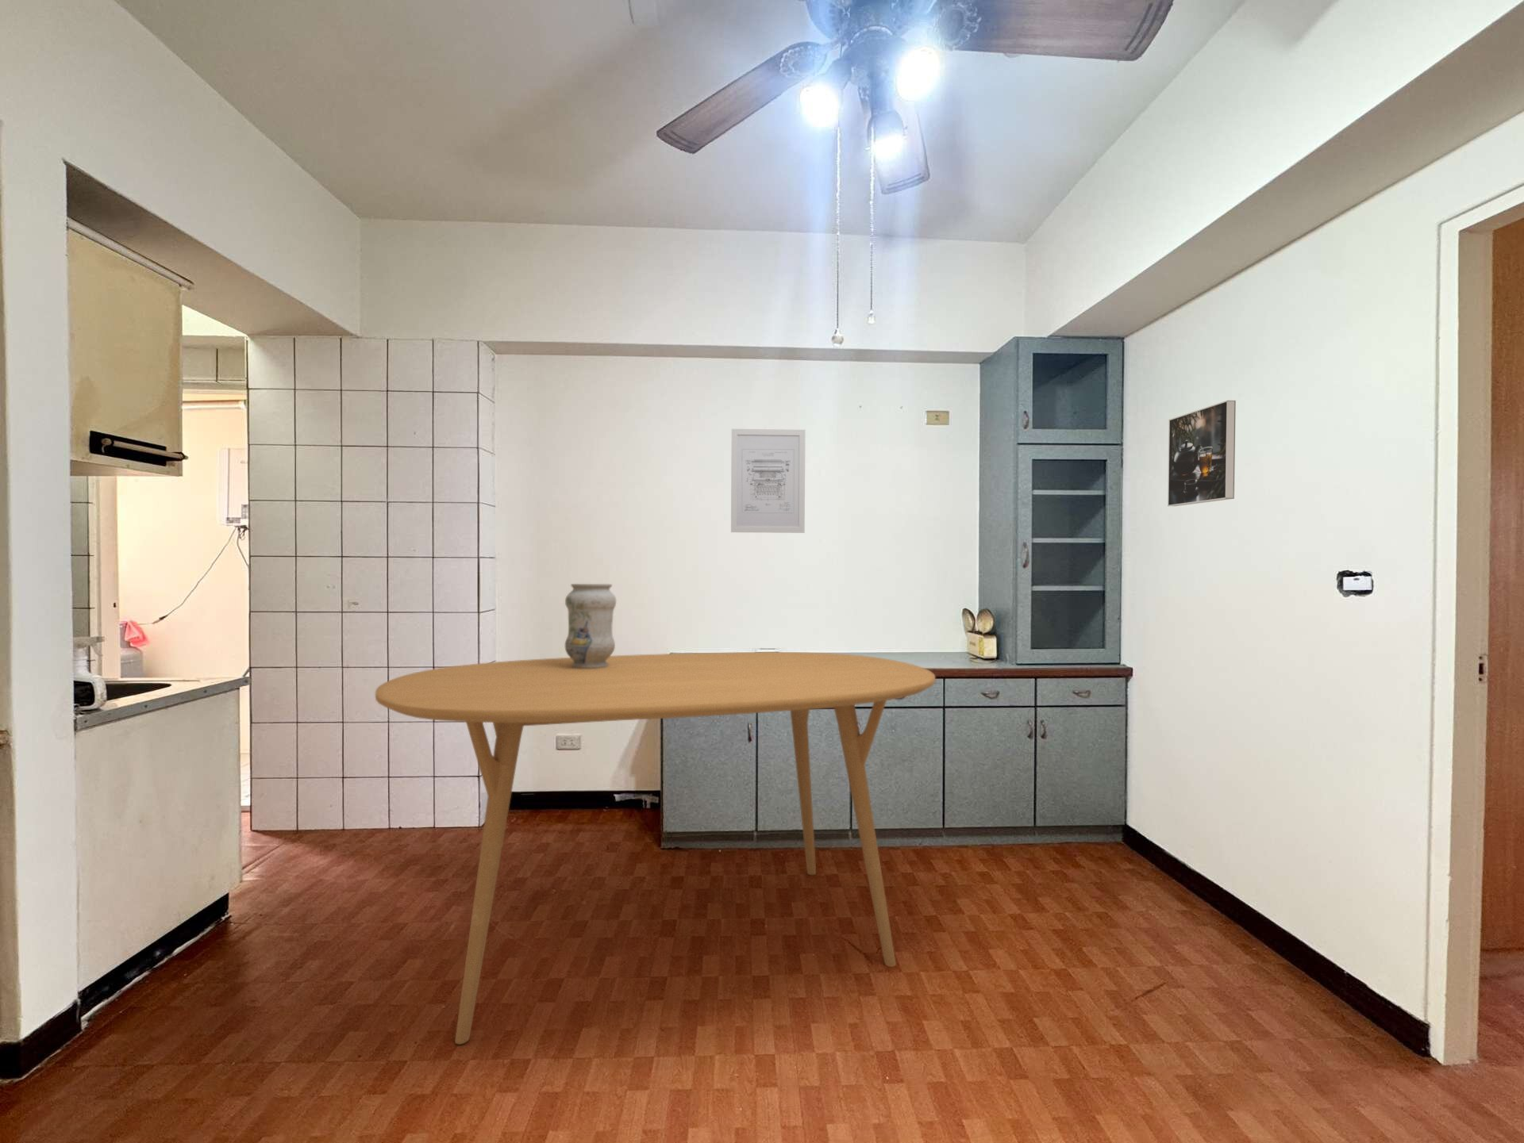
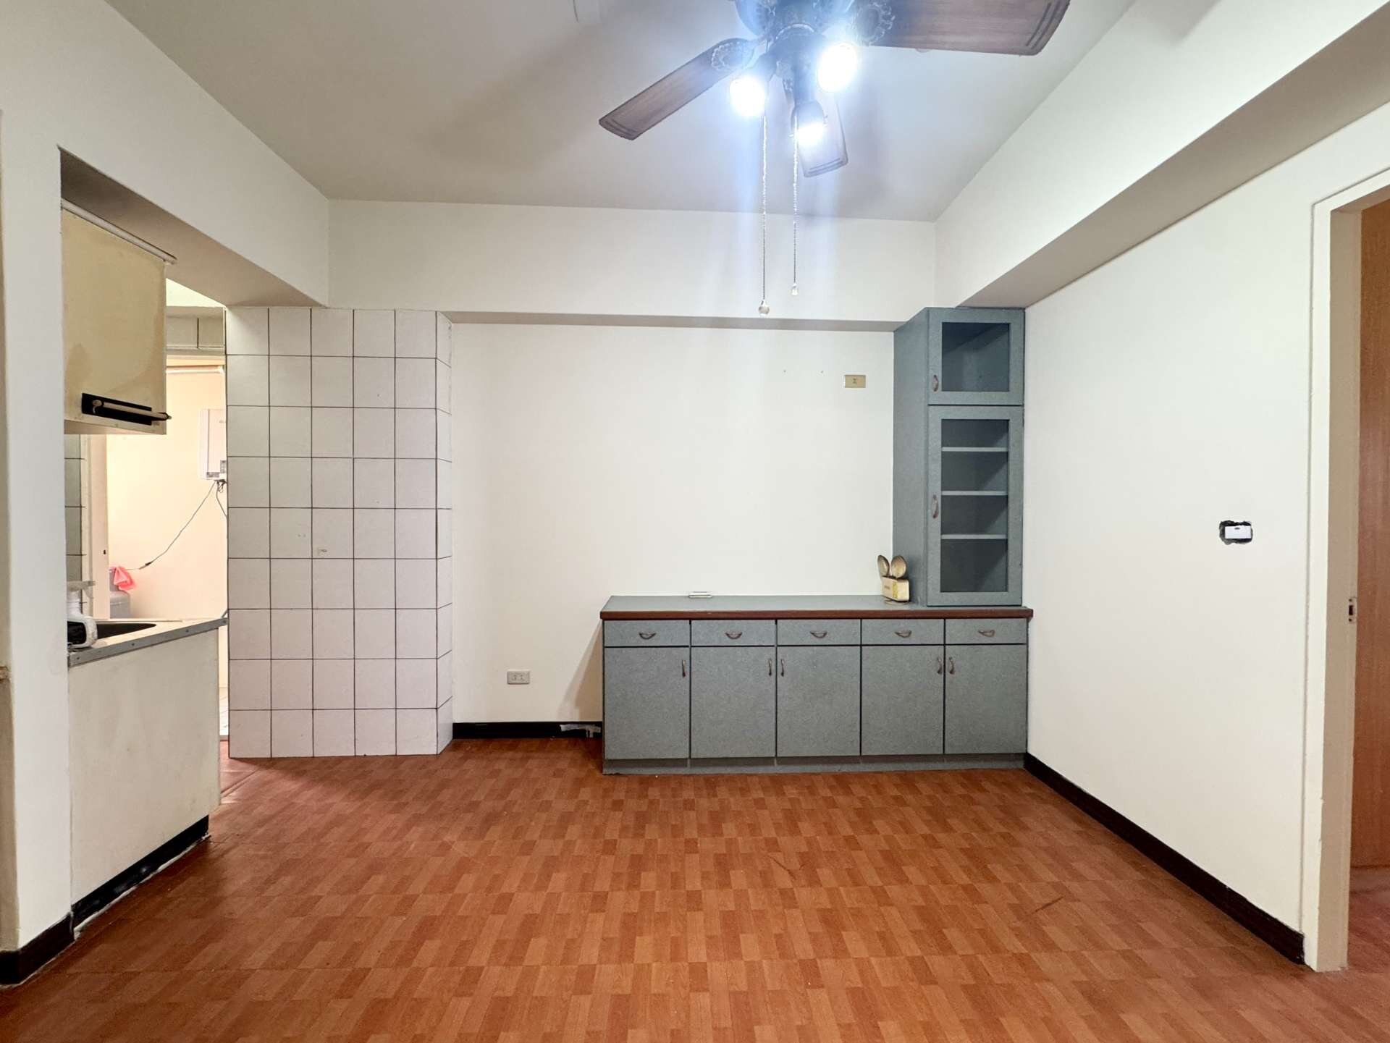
- wall art (767, 480)
- dining table (668, 718)
- vase (591, 623)
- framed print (1200, 456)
